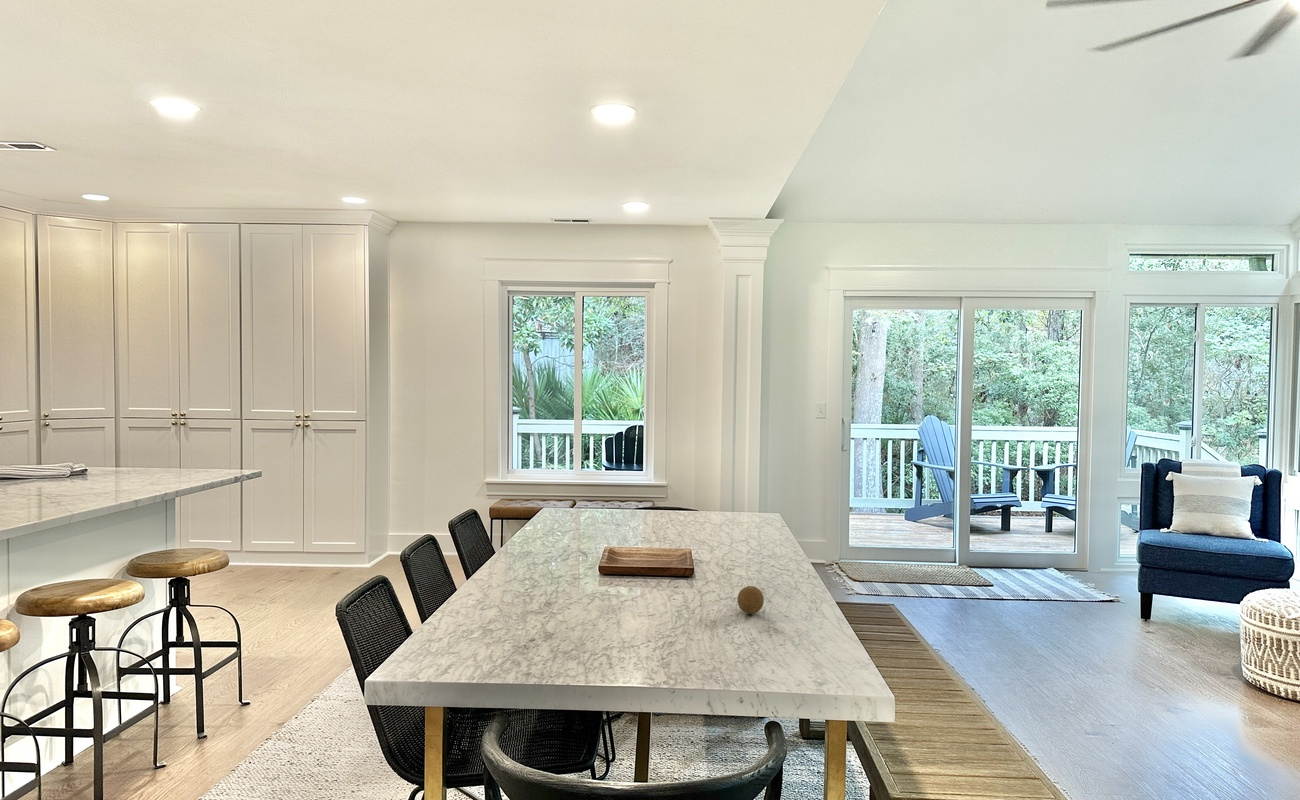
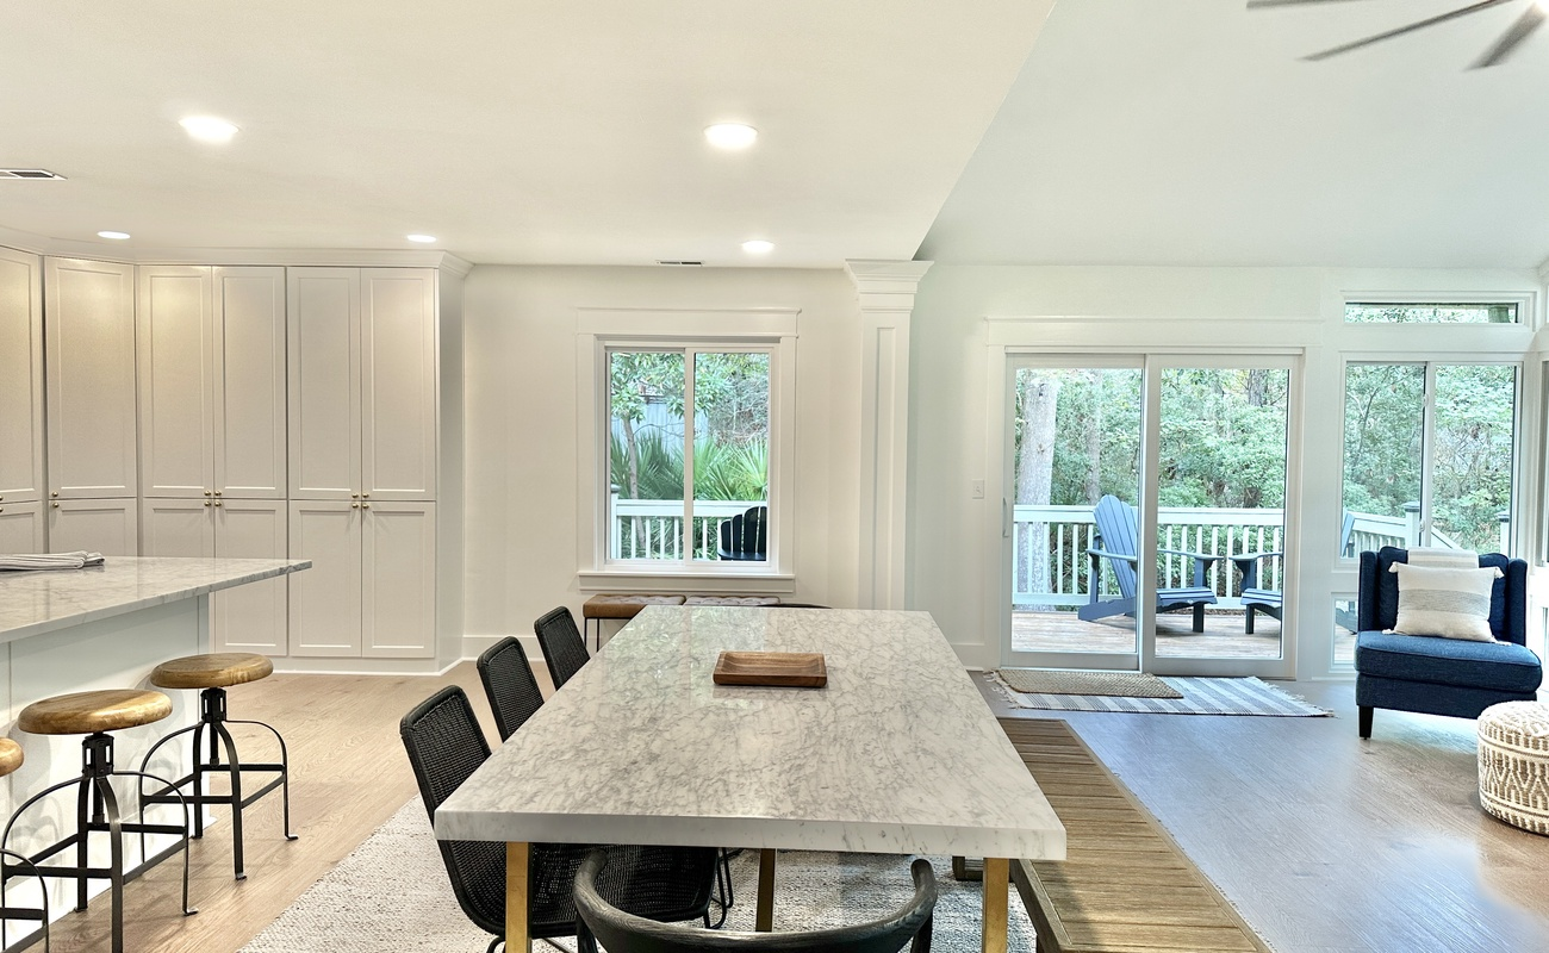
- fruit (750, 599)
